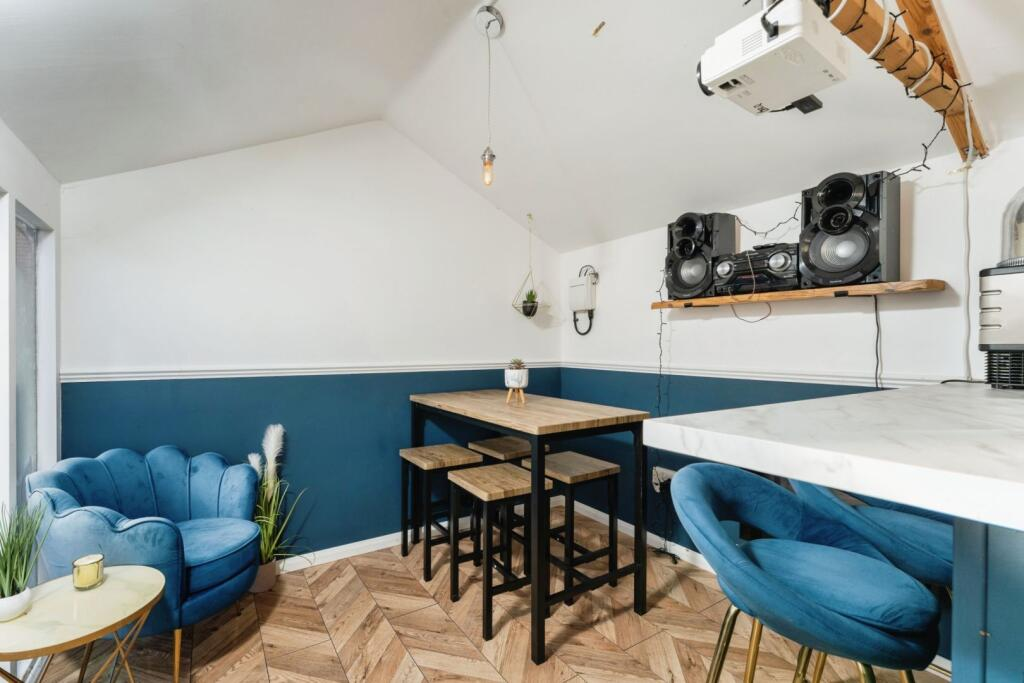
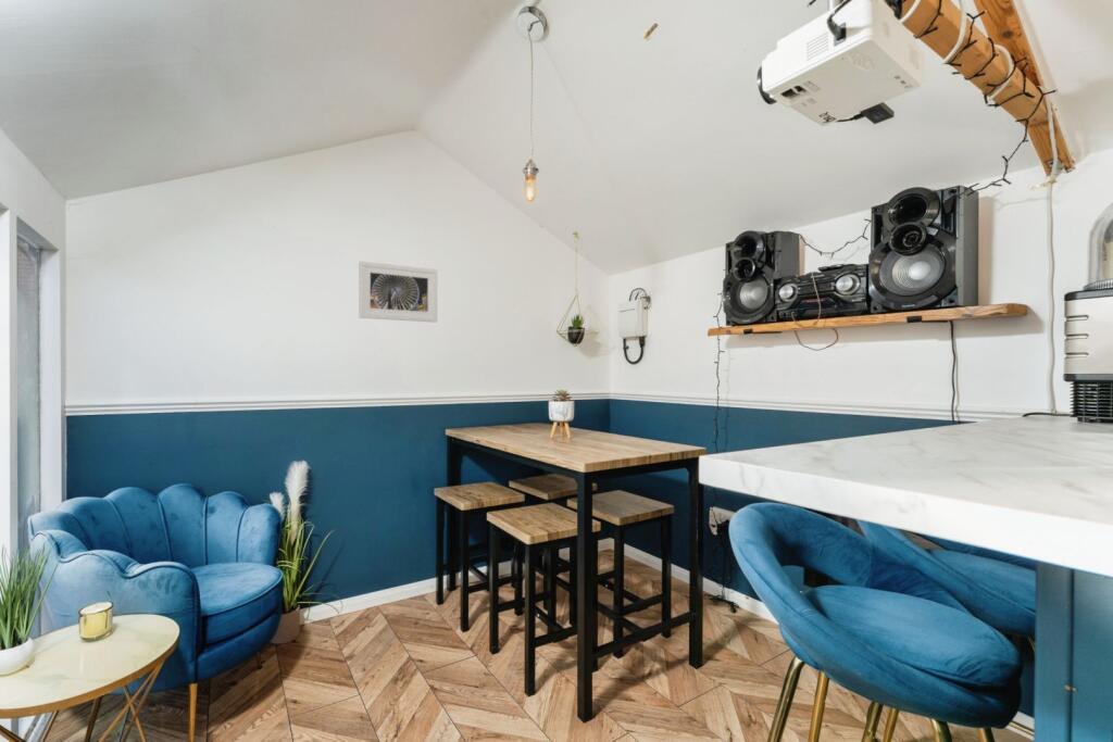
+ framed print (399, 292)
